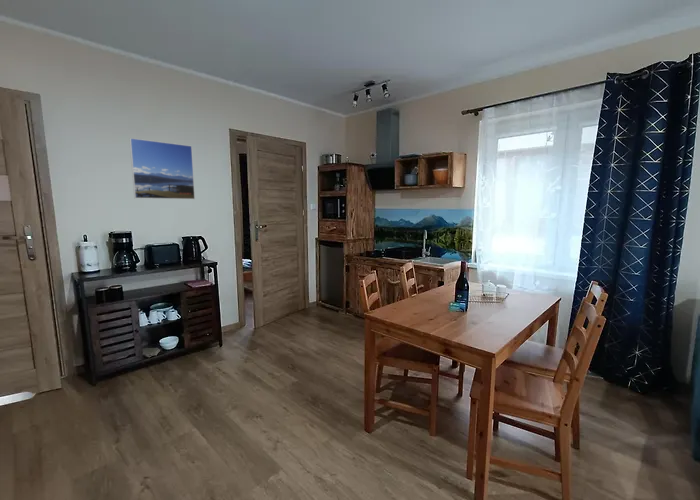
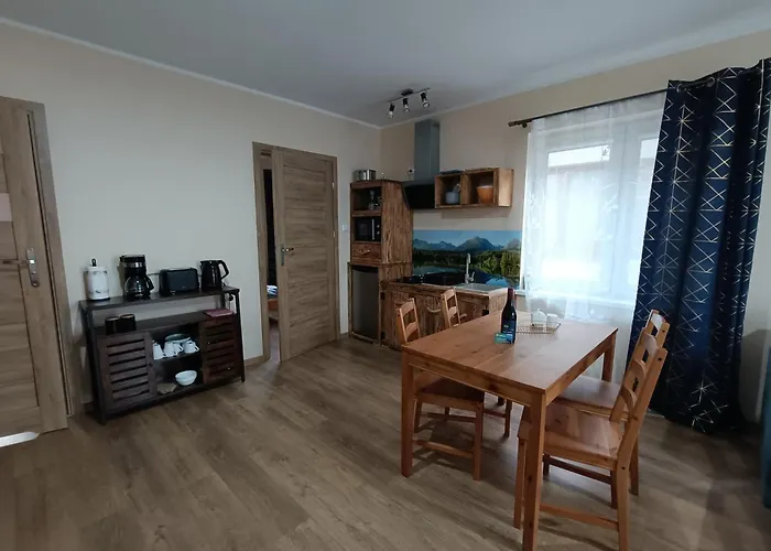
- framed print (164, 170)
